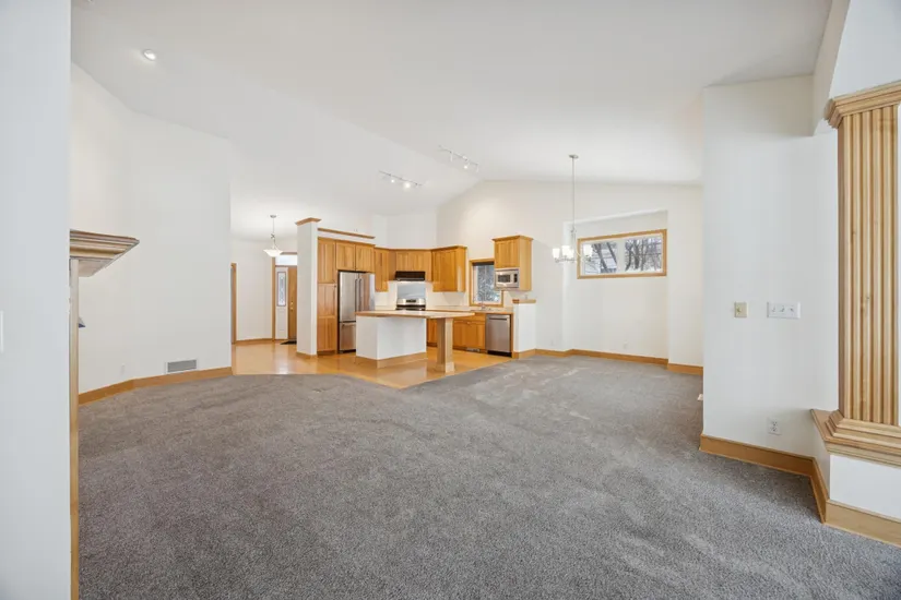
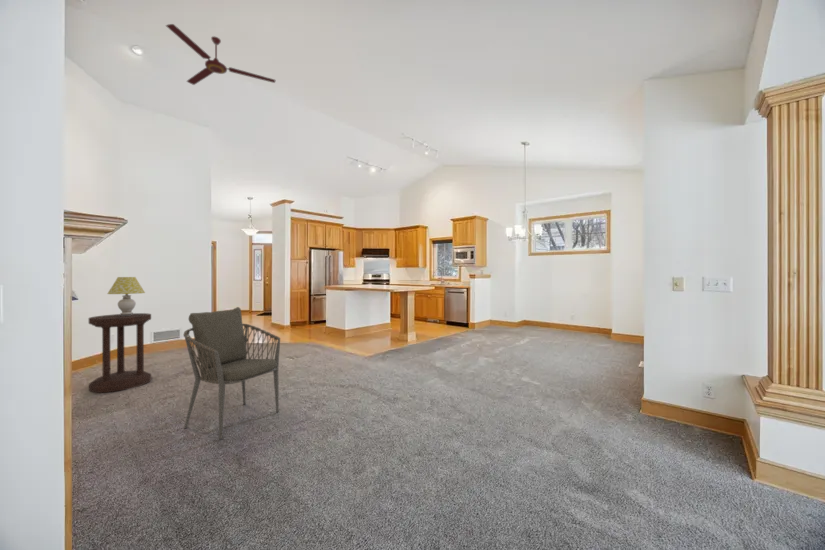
+ ceiling fan (223, 64)
+ table lamp (126, 296)
+ armchair (233, 364)
+ side table (121, 350)
